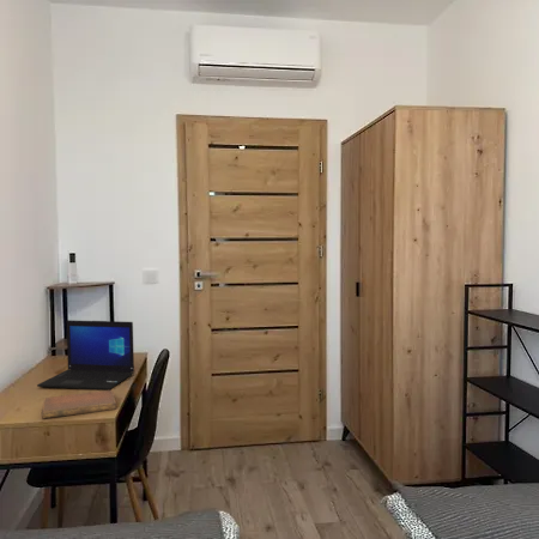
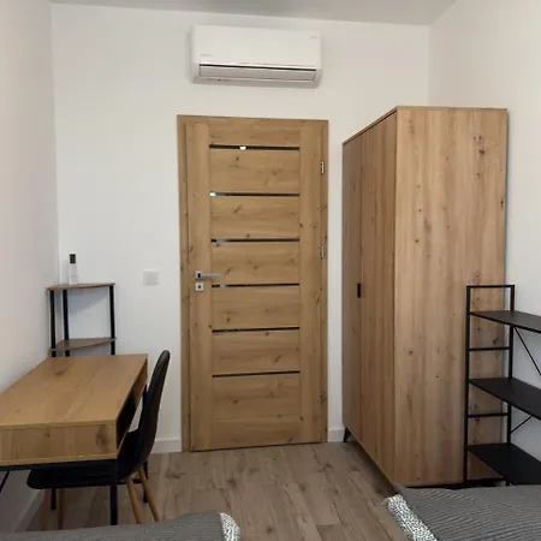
- laptop (86, 352)
- notebook (79, 402)
